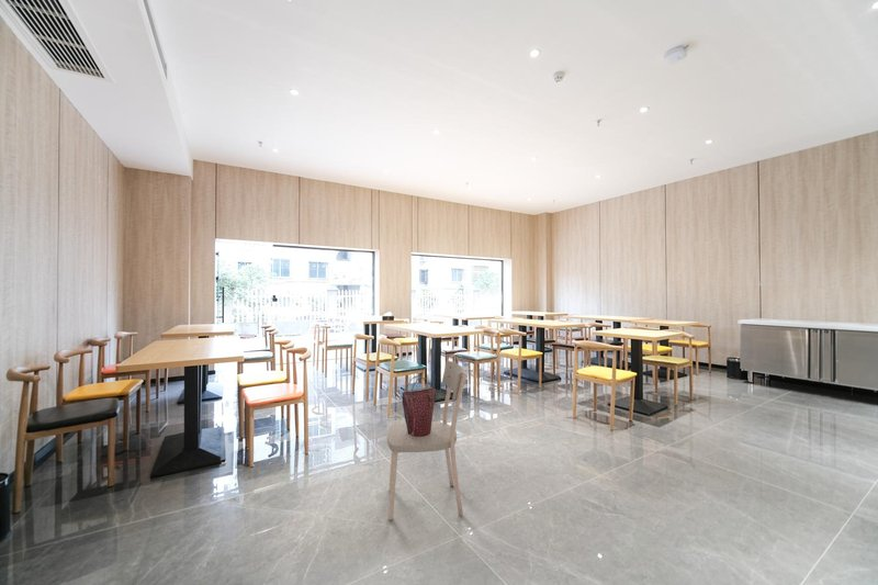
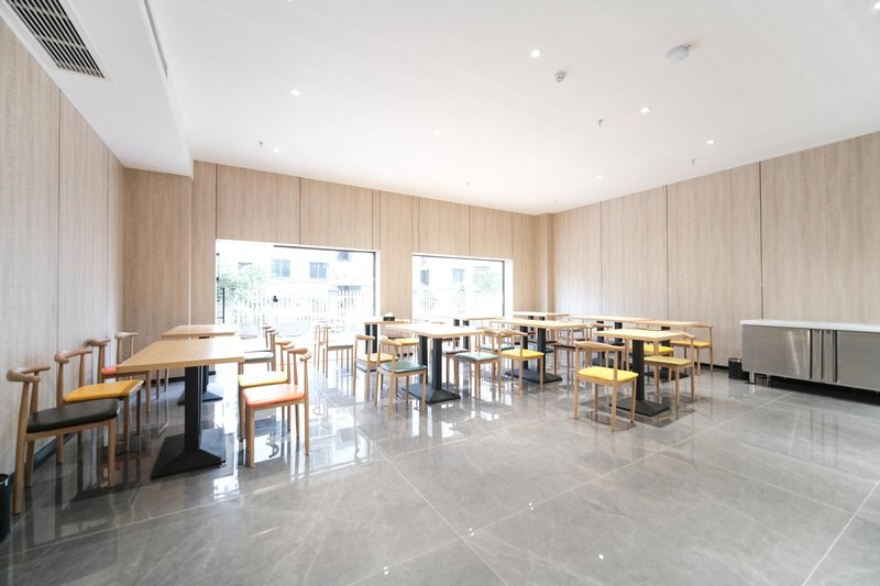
- dining chair (426, 436)
- handbag (419, 404)
